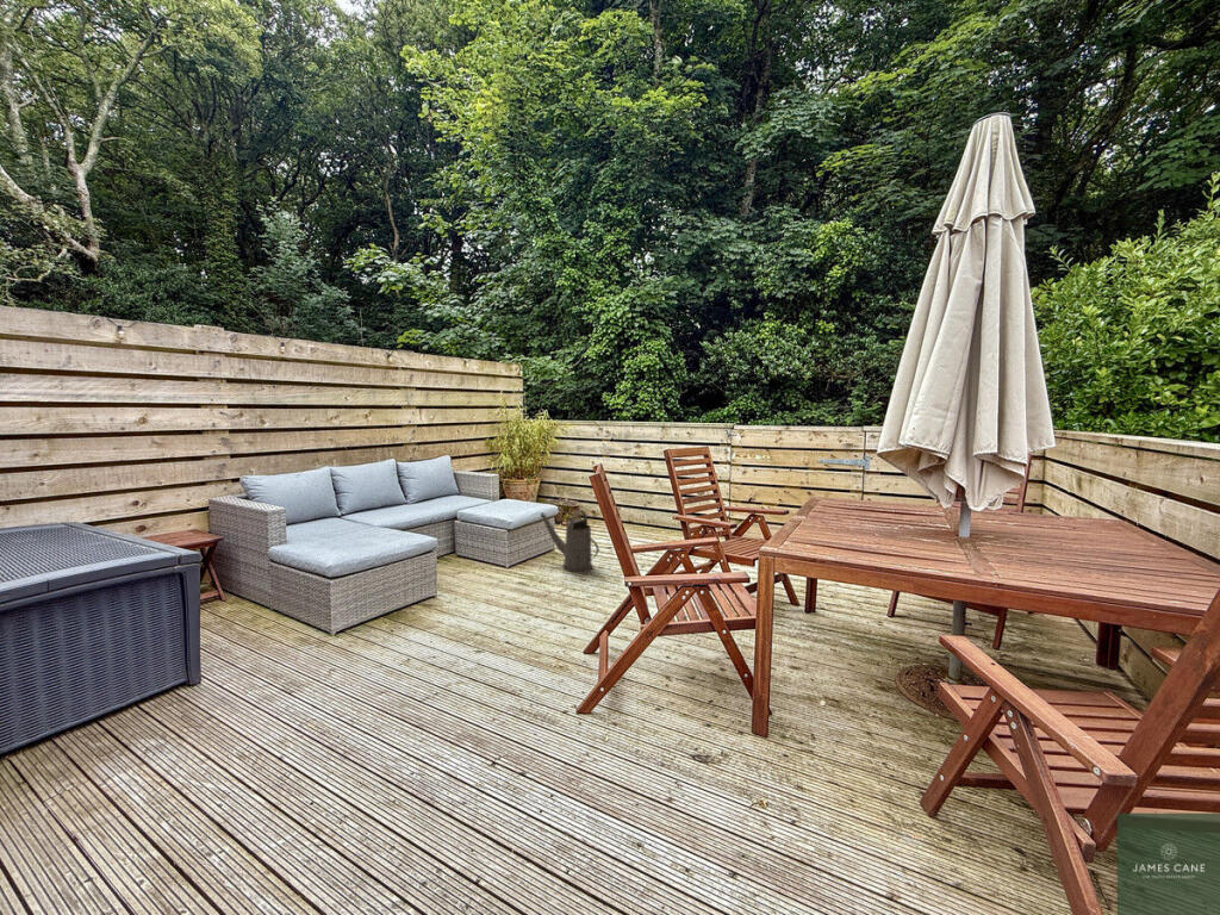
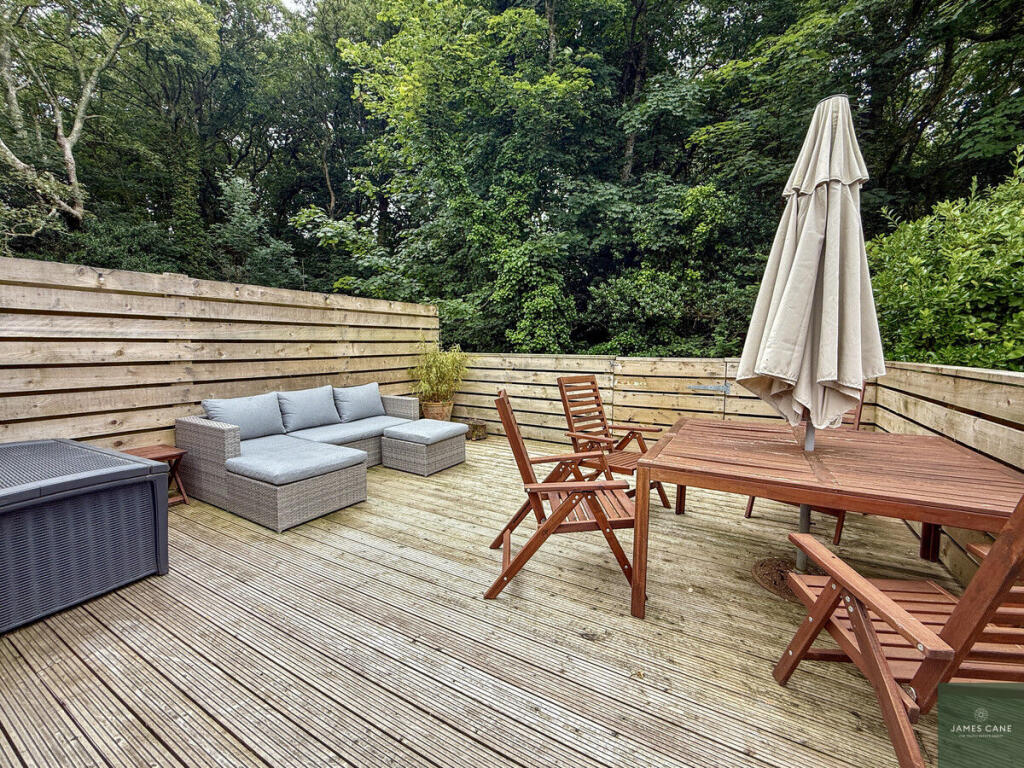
- watering can (568, 536)
